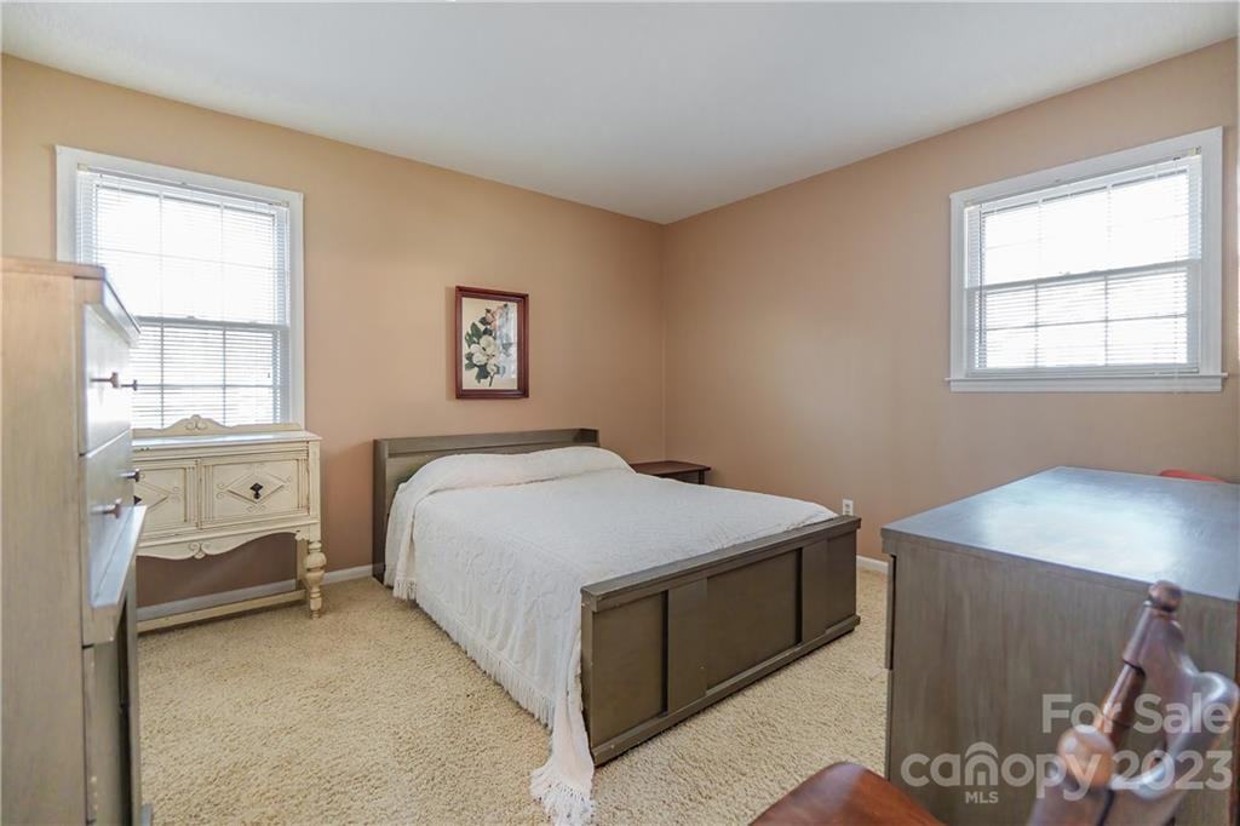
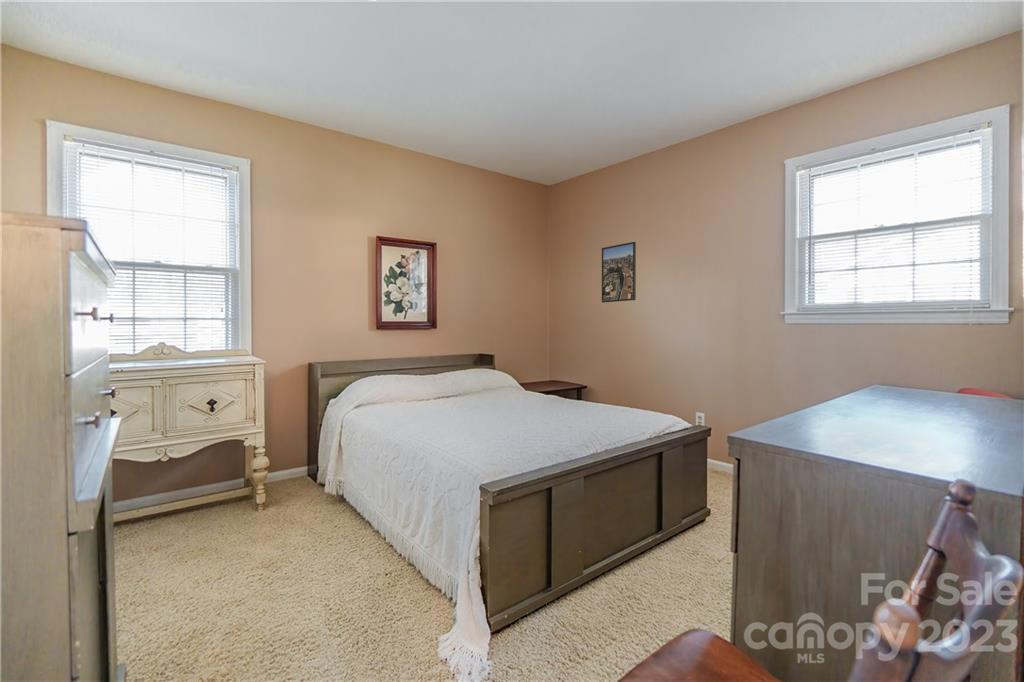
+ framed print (618, 273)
